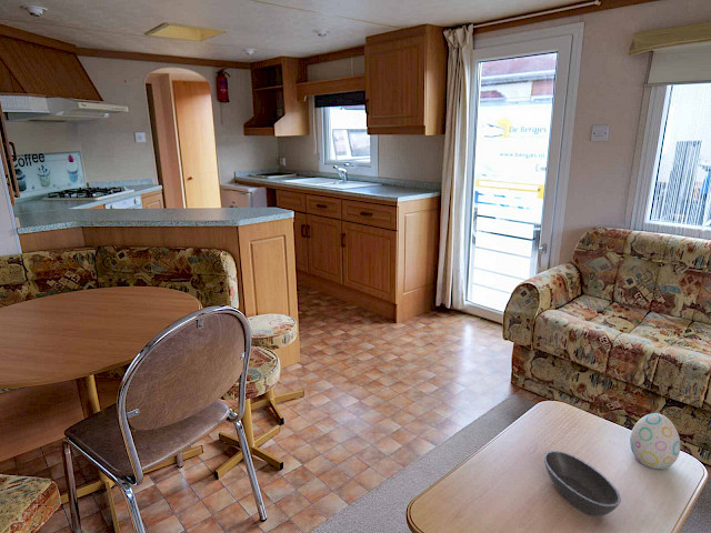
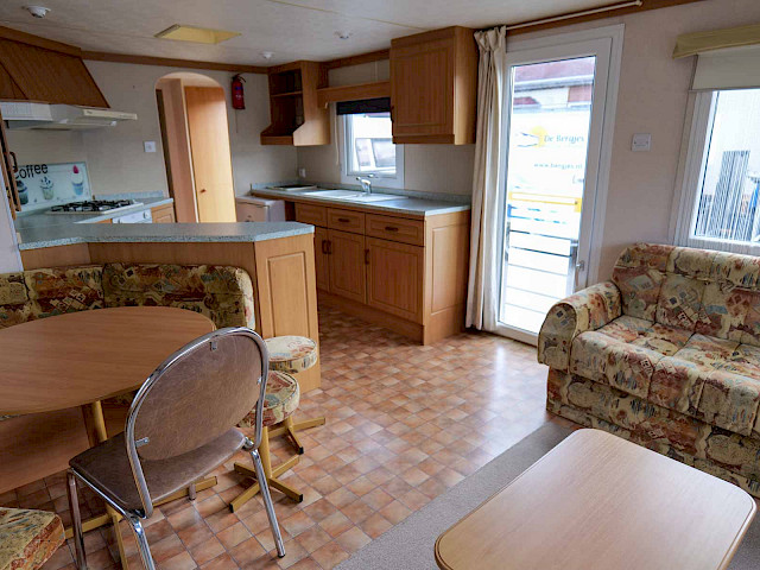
- bowl (578, 486)
- decorative egg (654, 438)
